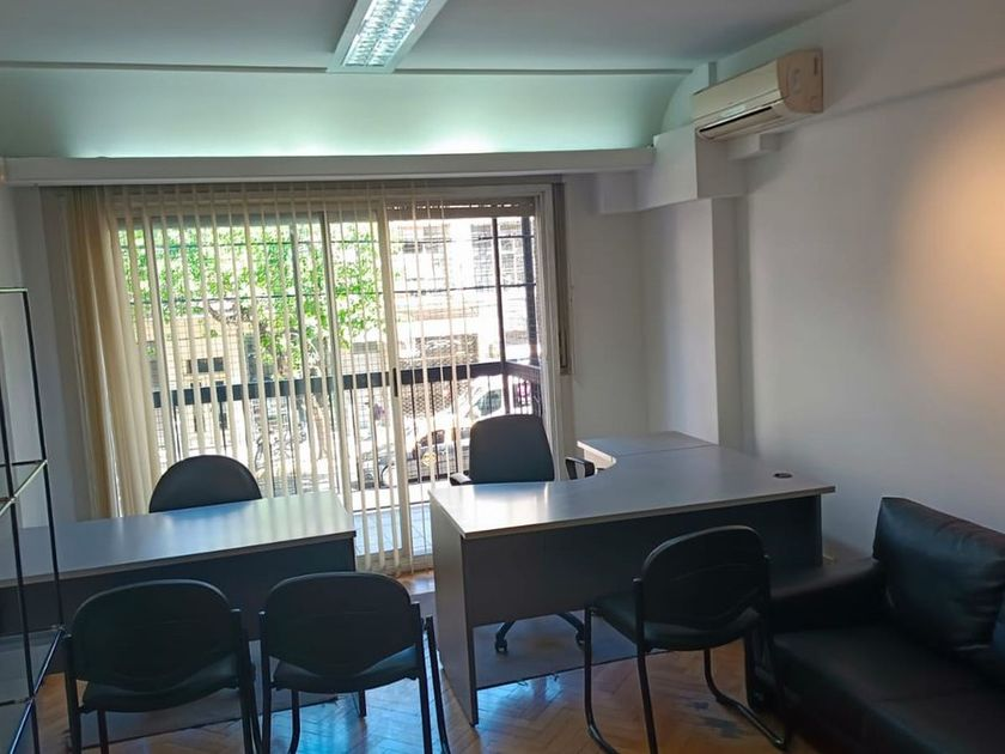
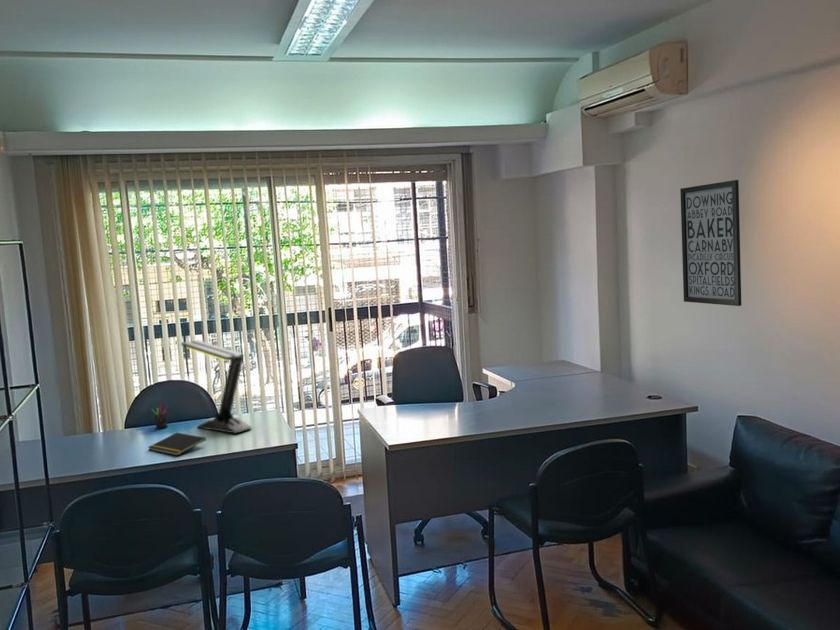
+ pen holder (159, 415)
+ notepad (177, 443)
+ desk lamp (224, 387)
+ wall art (709, 244)
